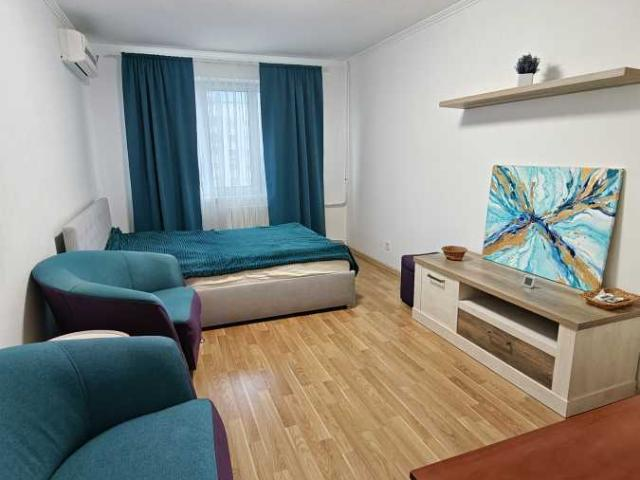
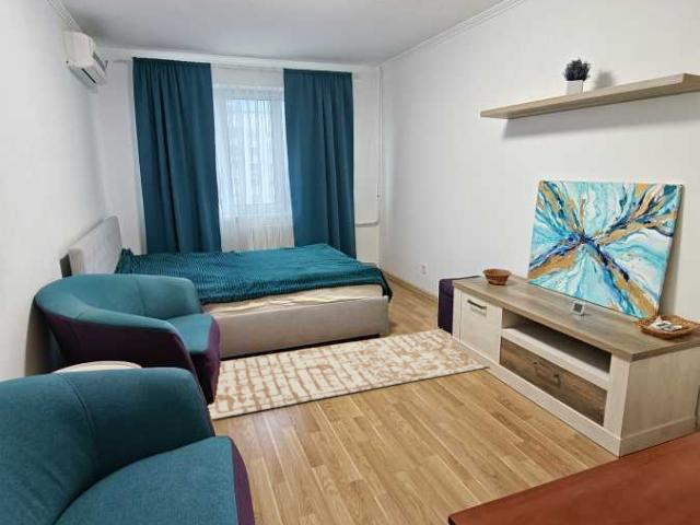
+ rug (365, 361)
